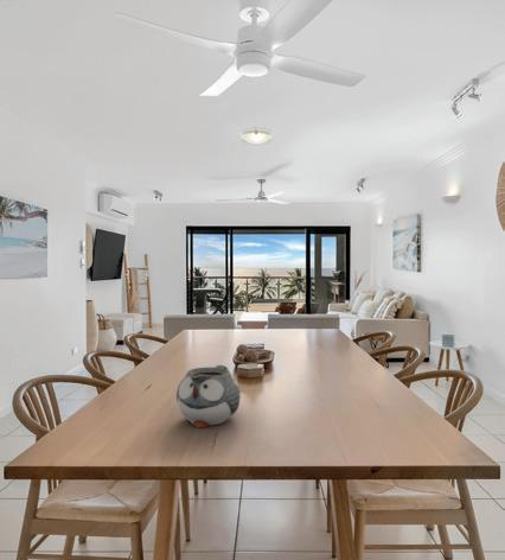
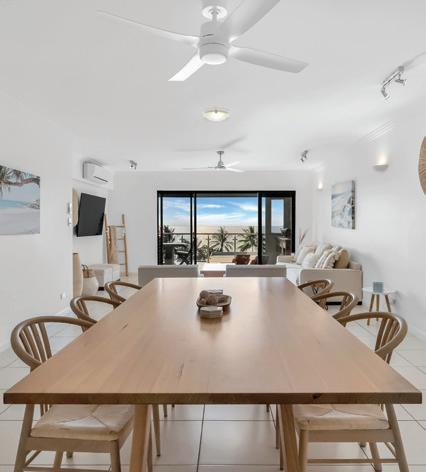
- teapot (210, 390)
